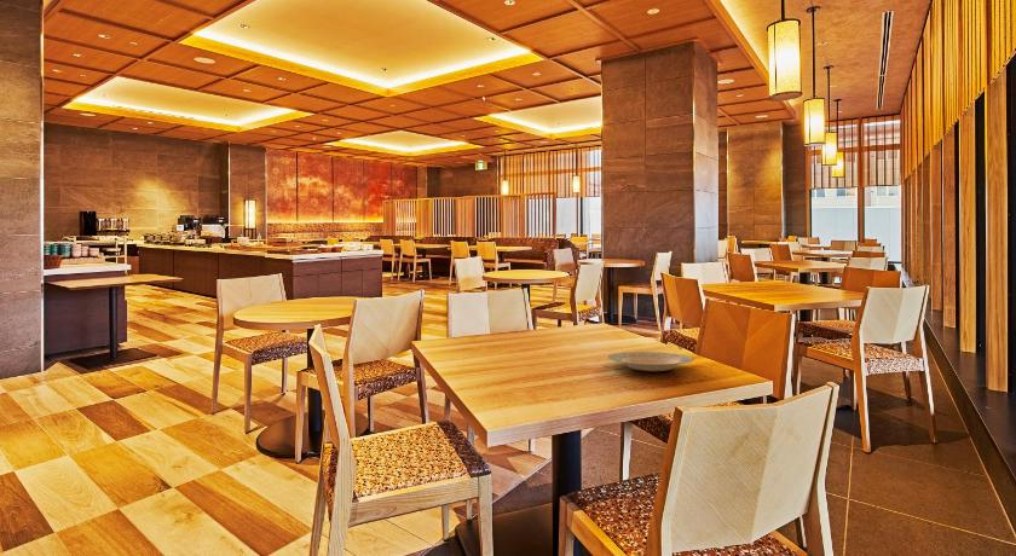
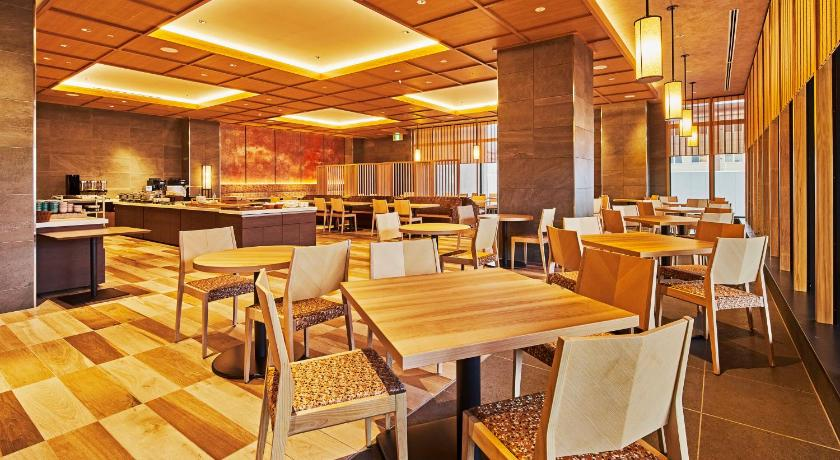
- plate (650, 363)
